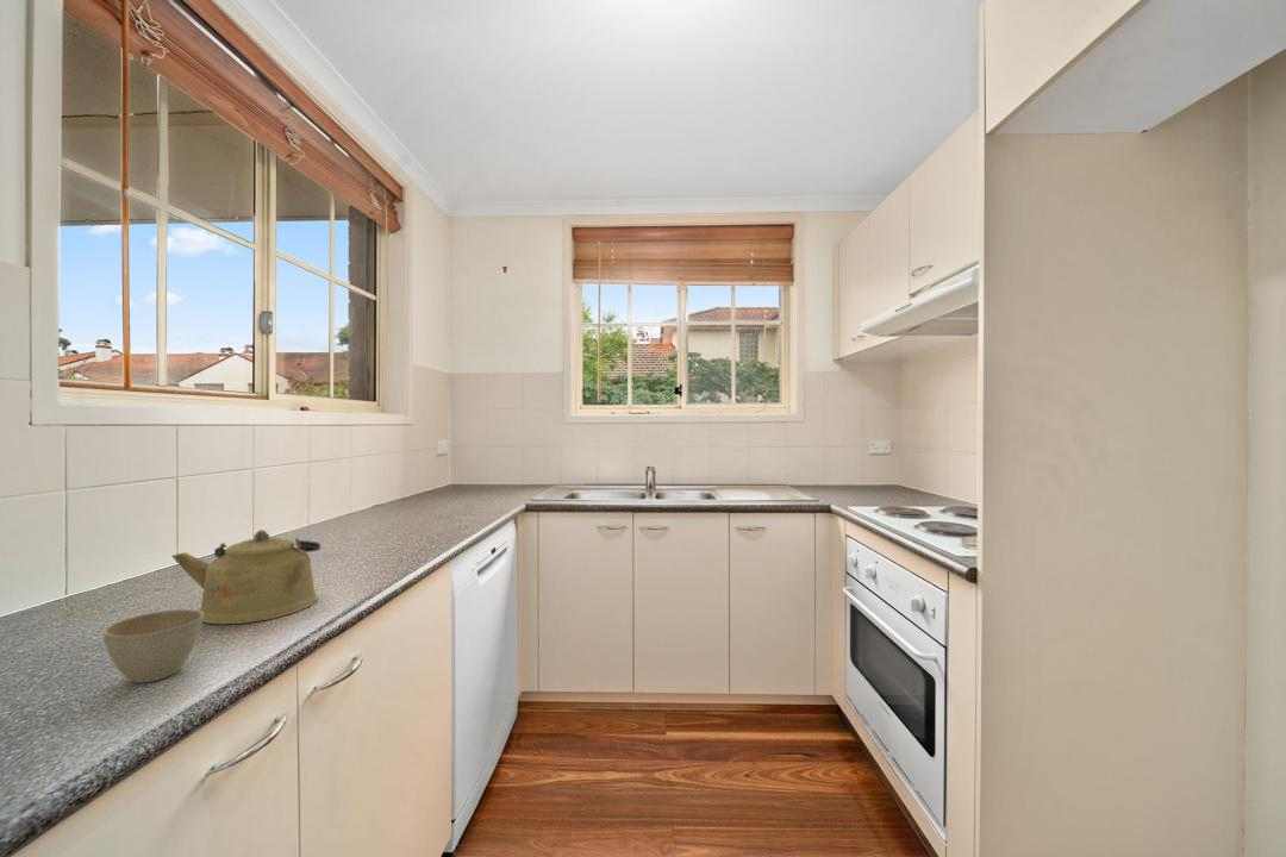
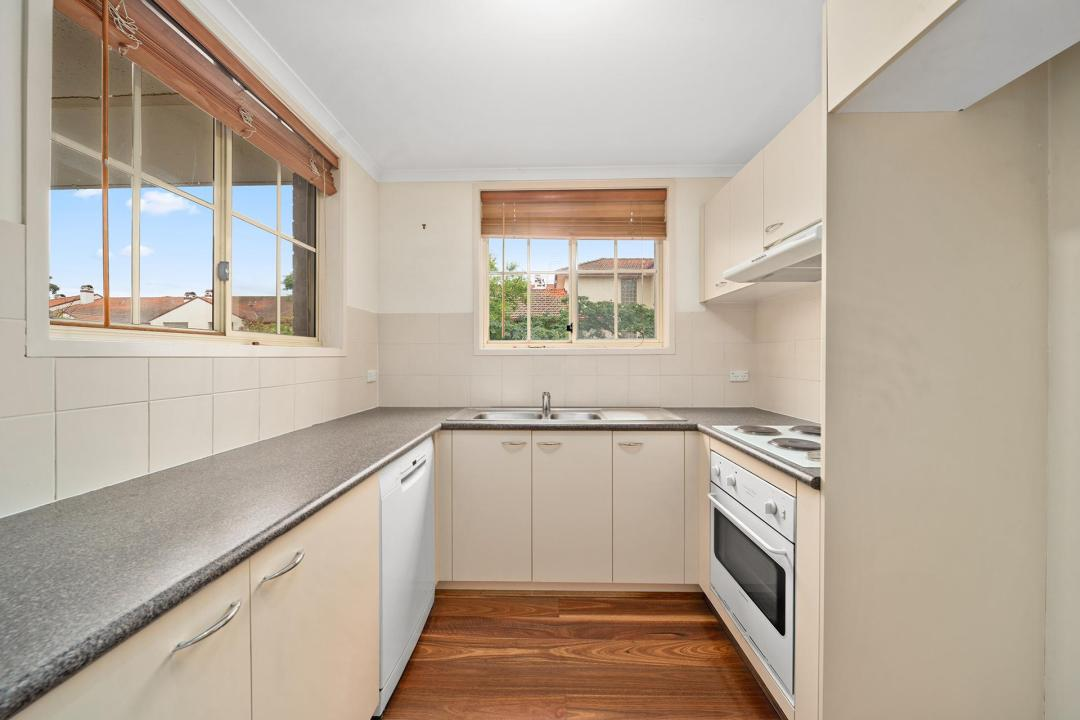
- kettle (248, 569)
- flower pot (155, 648)
